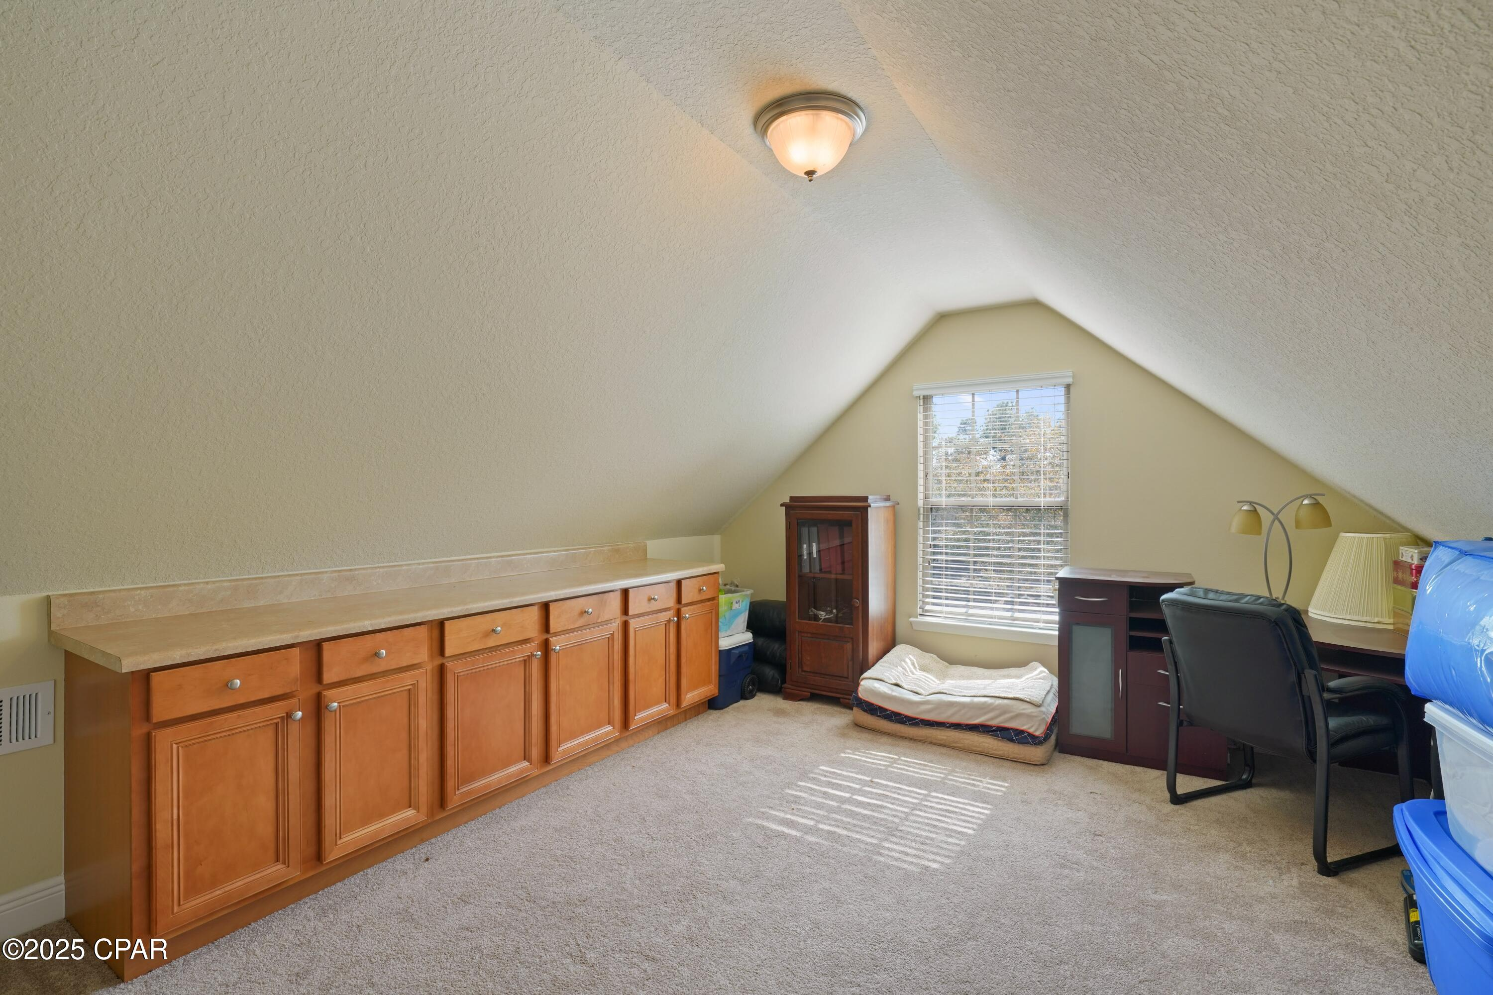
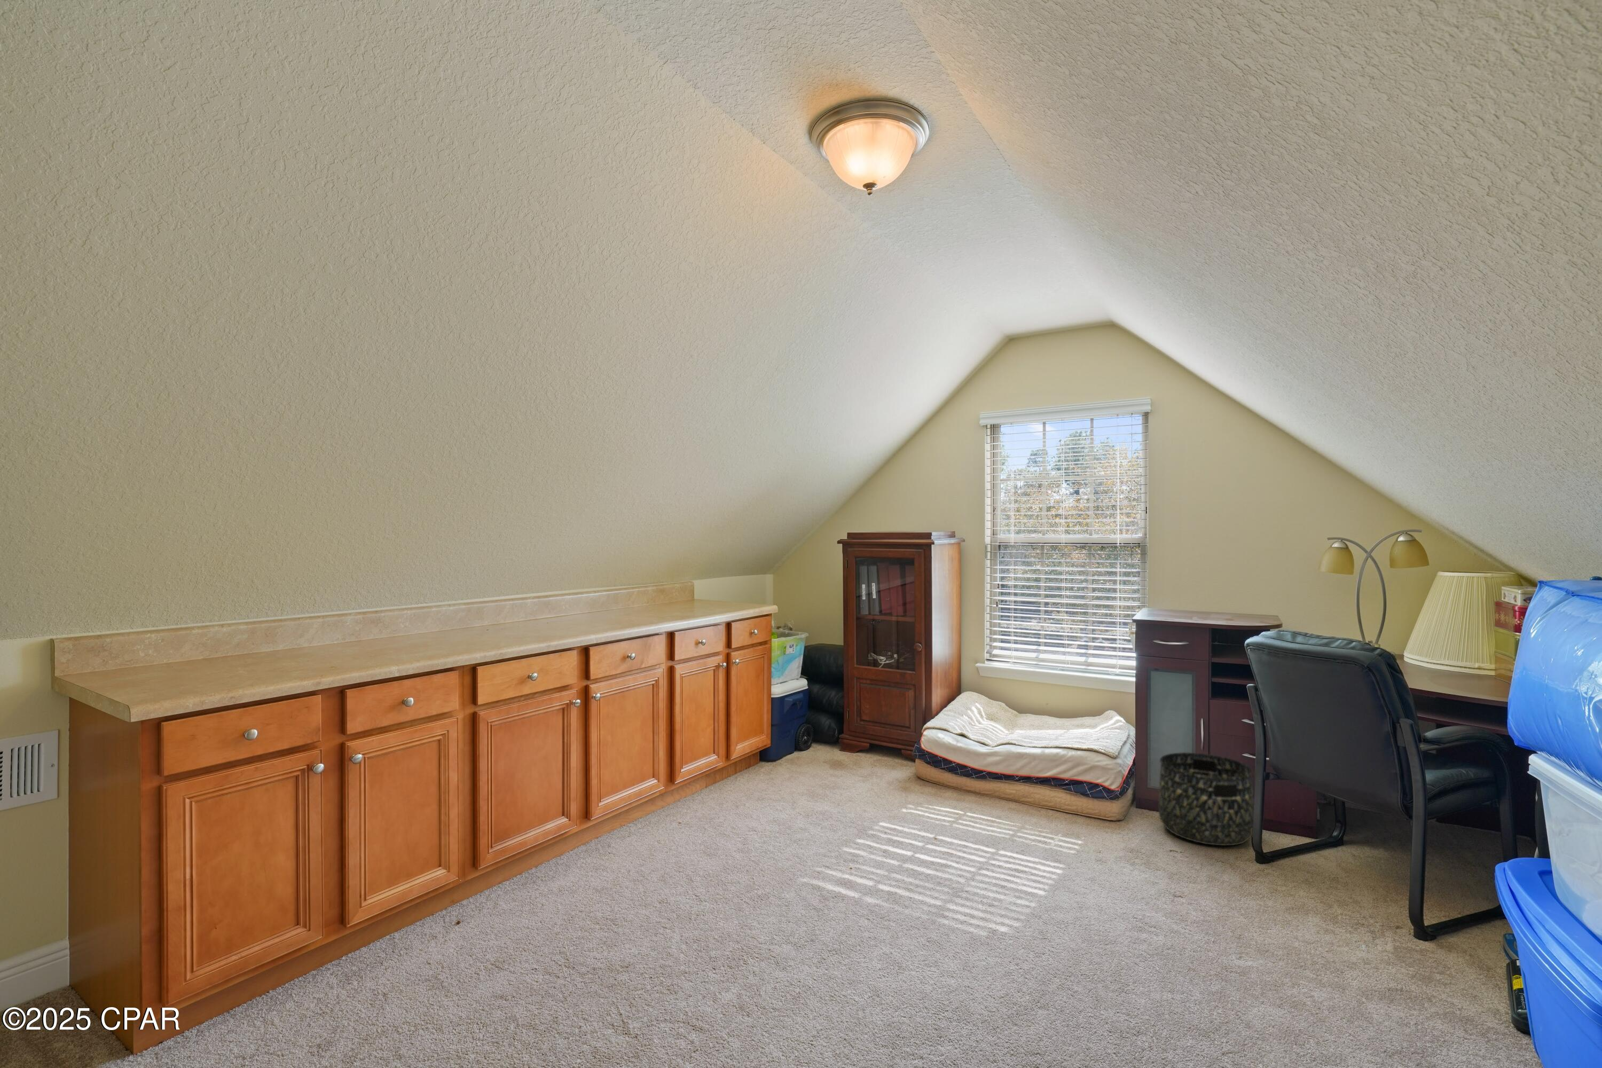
+ basket (1205, 799)
